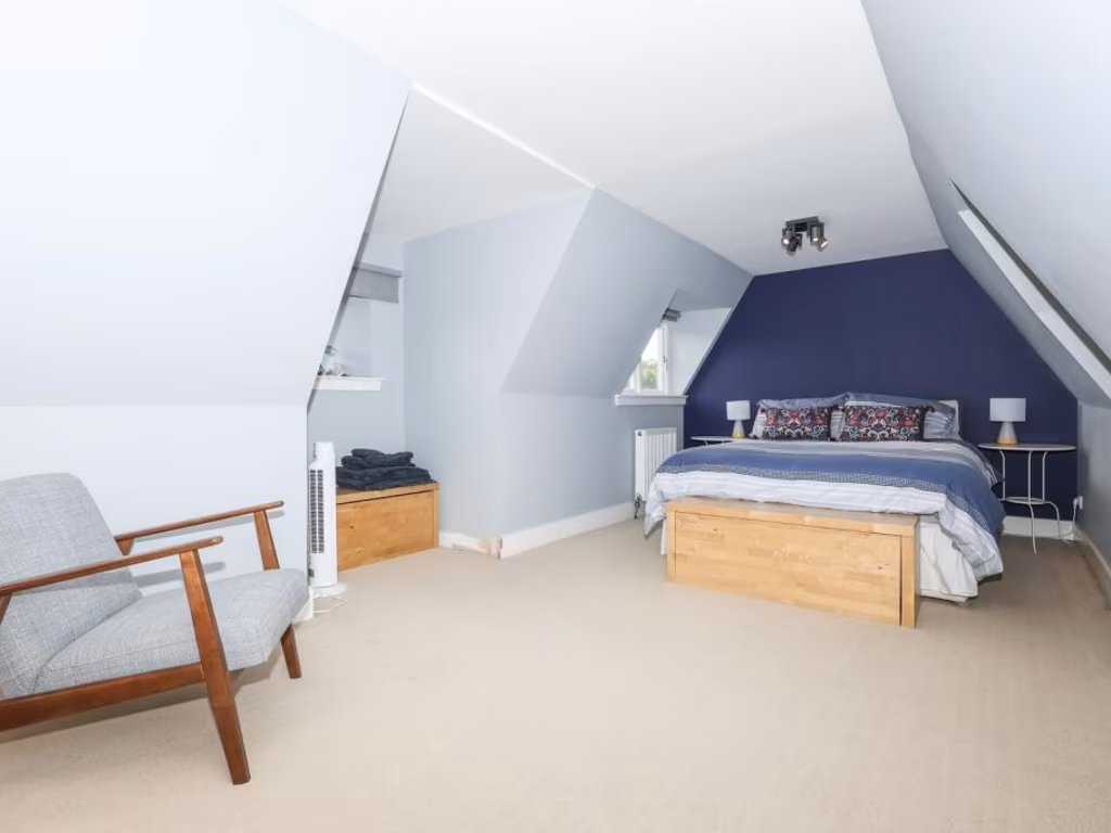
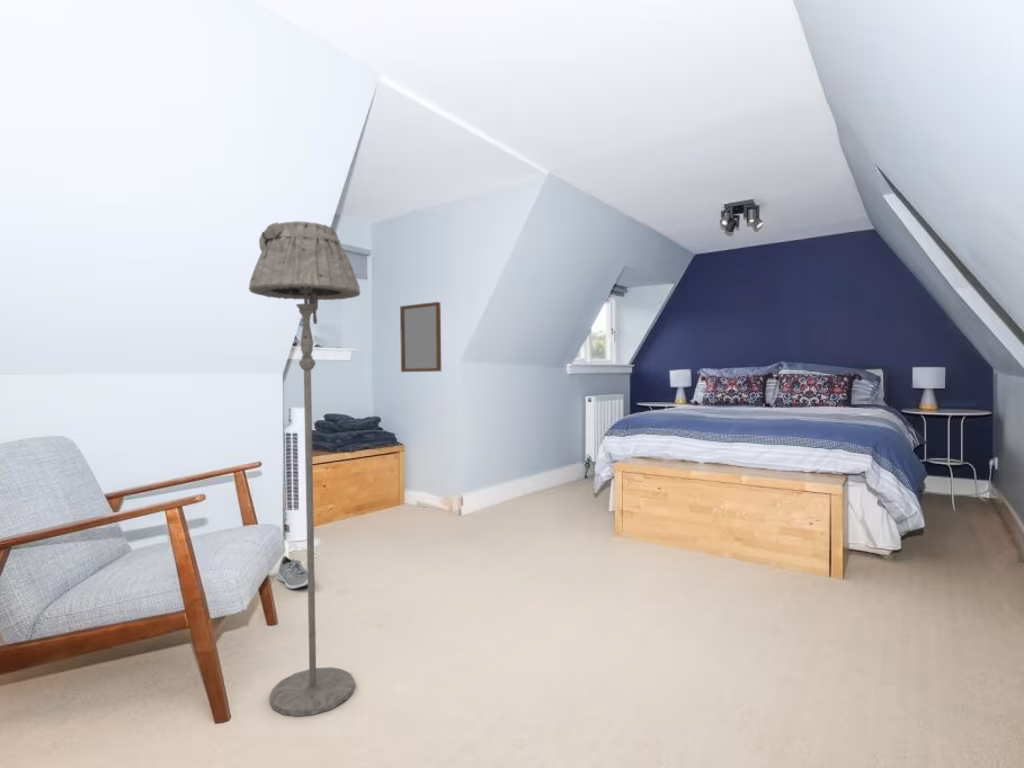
+ sneaker (293, 571)
+ floor lamp (309, 461)
+ home mirror (420, 338)
